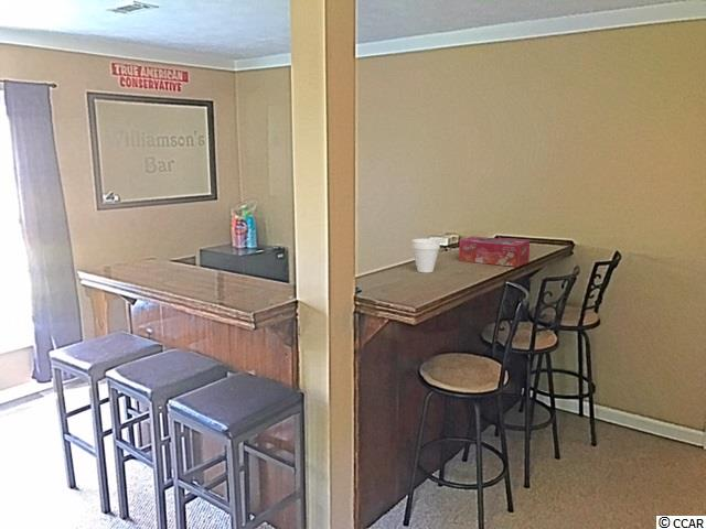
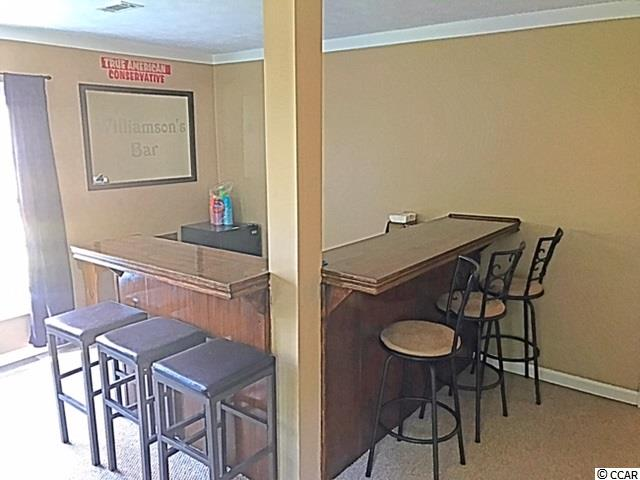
- cup (425, 256)
- tissue box (493, 250)
